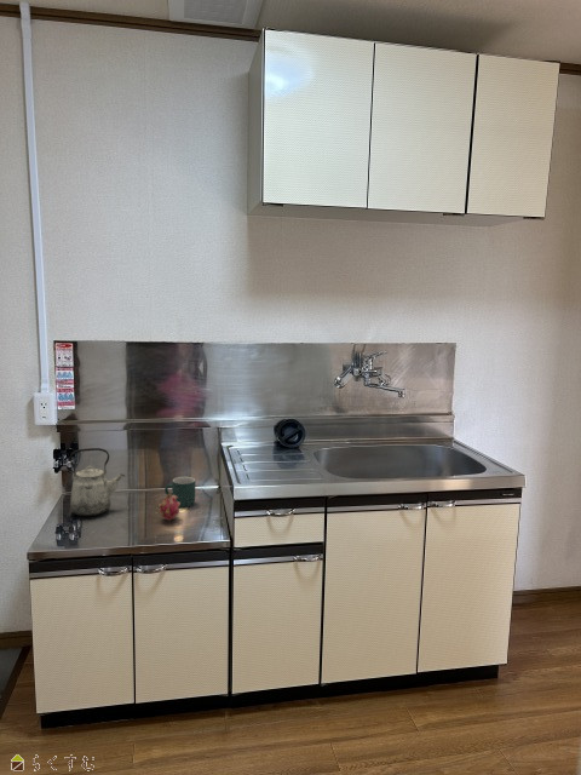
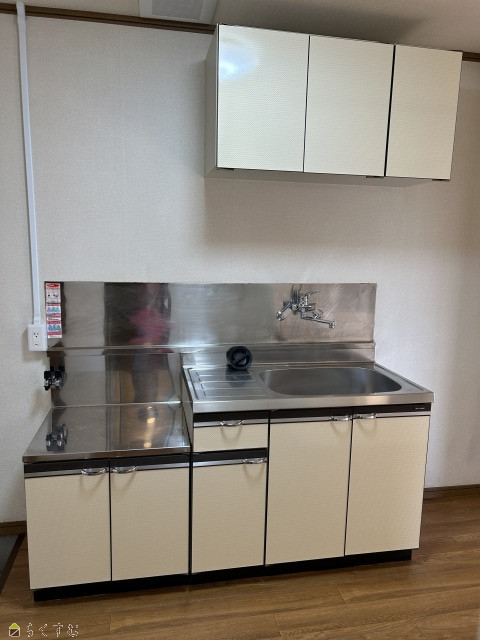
- mug (179, 492)
- kettle (97, 480)
- fruit (169, 505)
